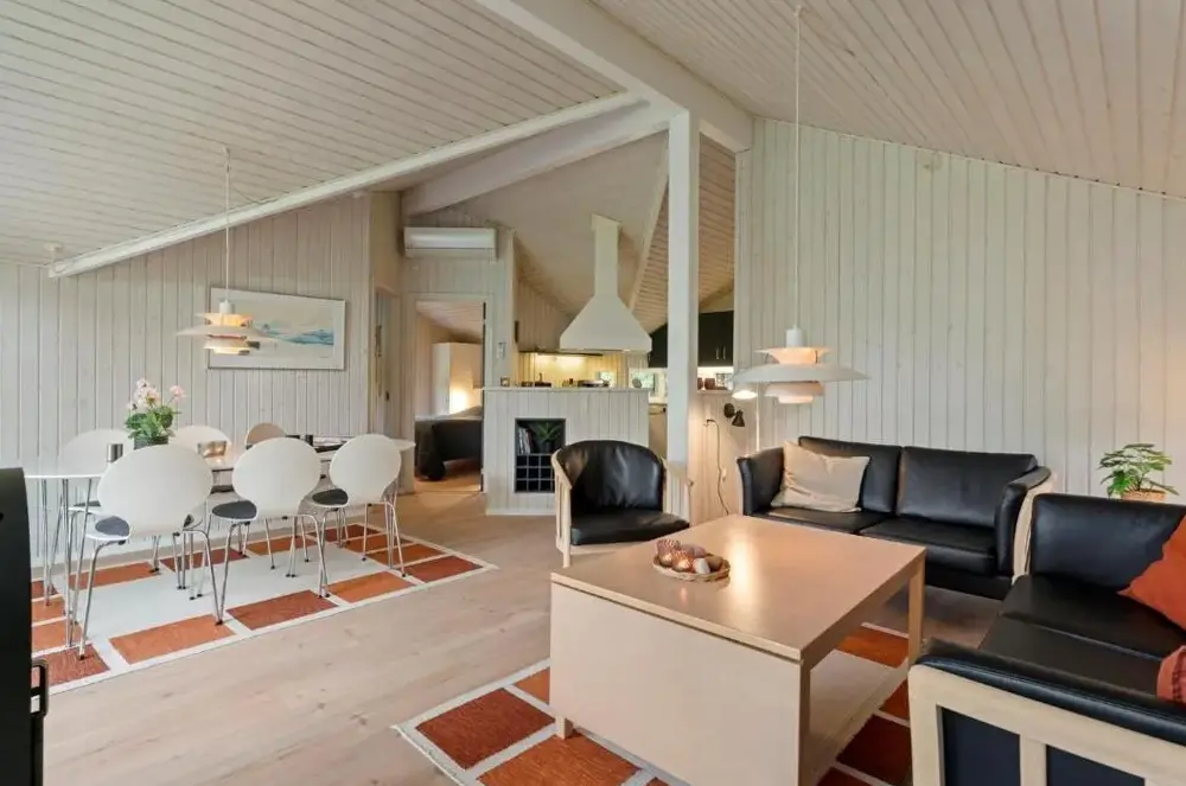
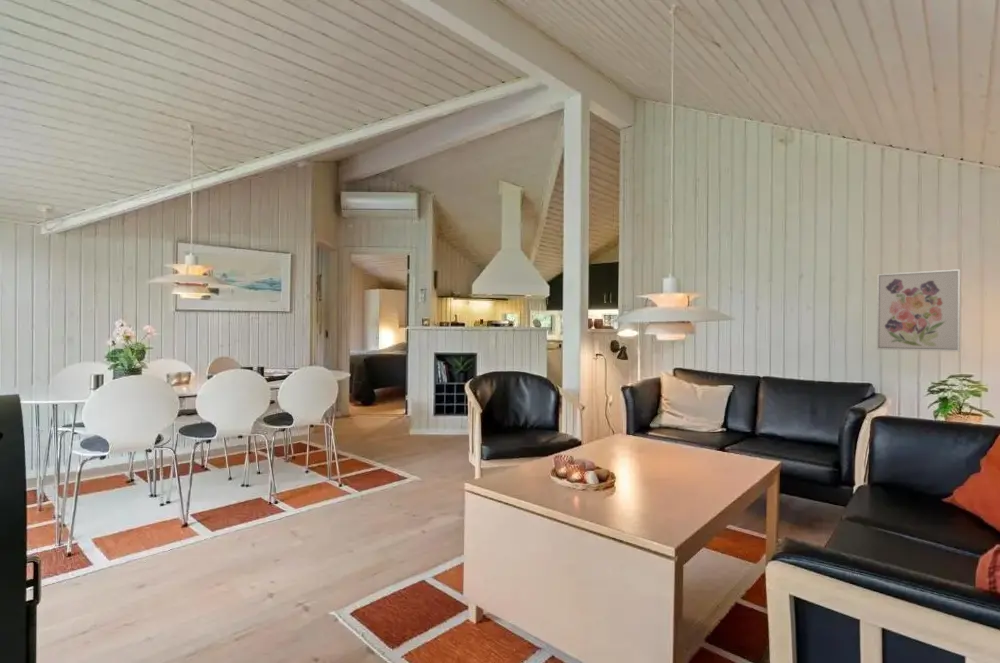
+ wall art (917, 311)
